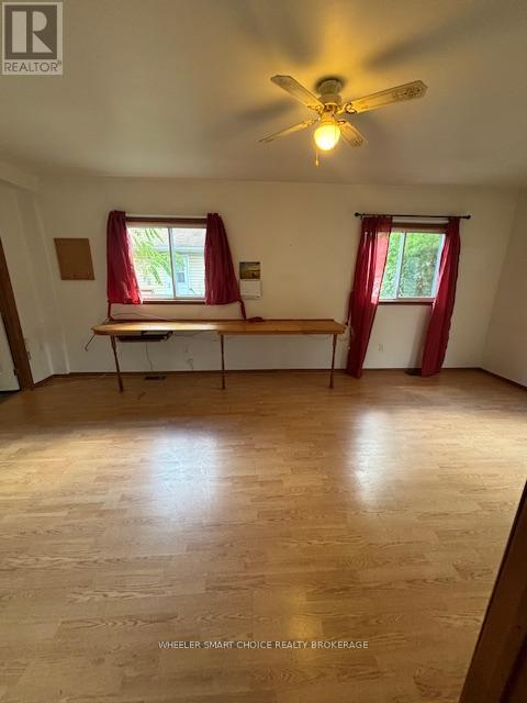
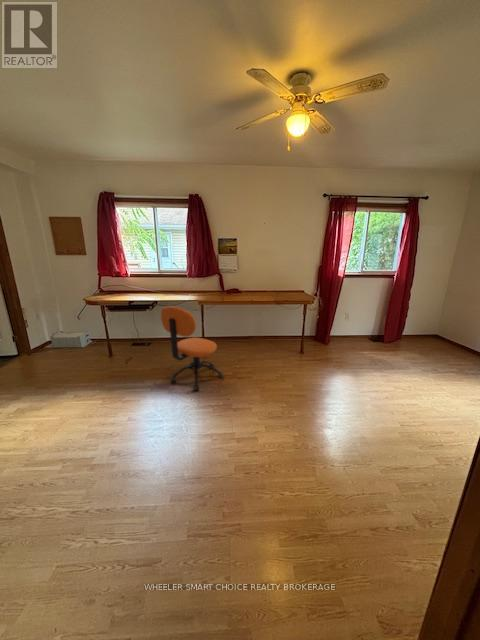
+ office chair (194, 341)
+ storage bin (68, 338)
